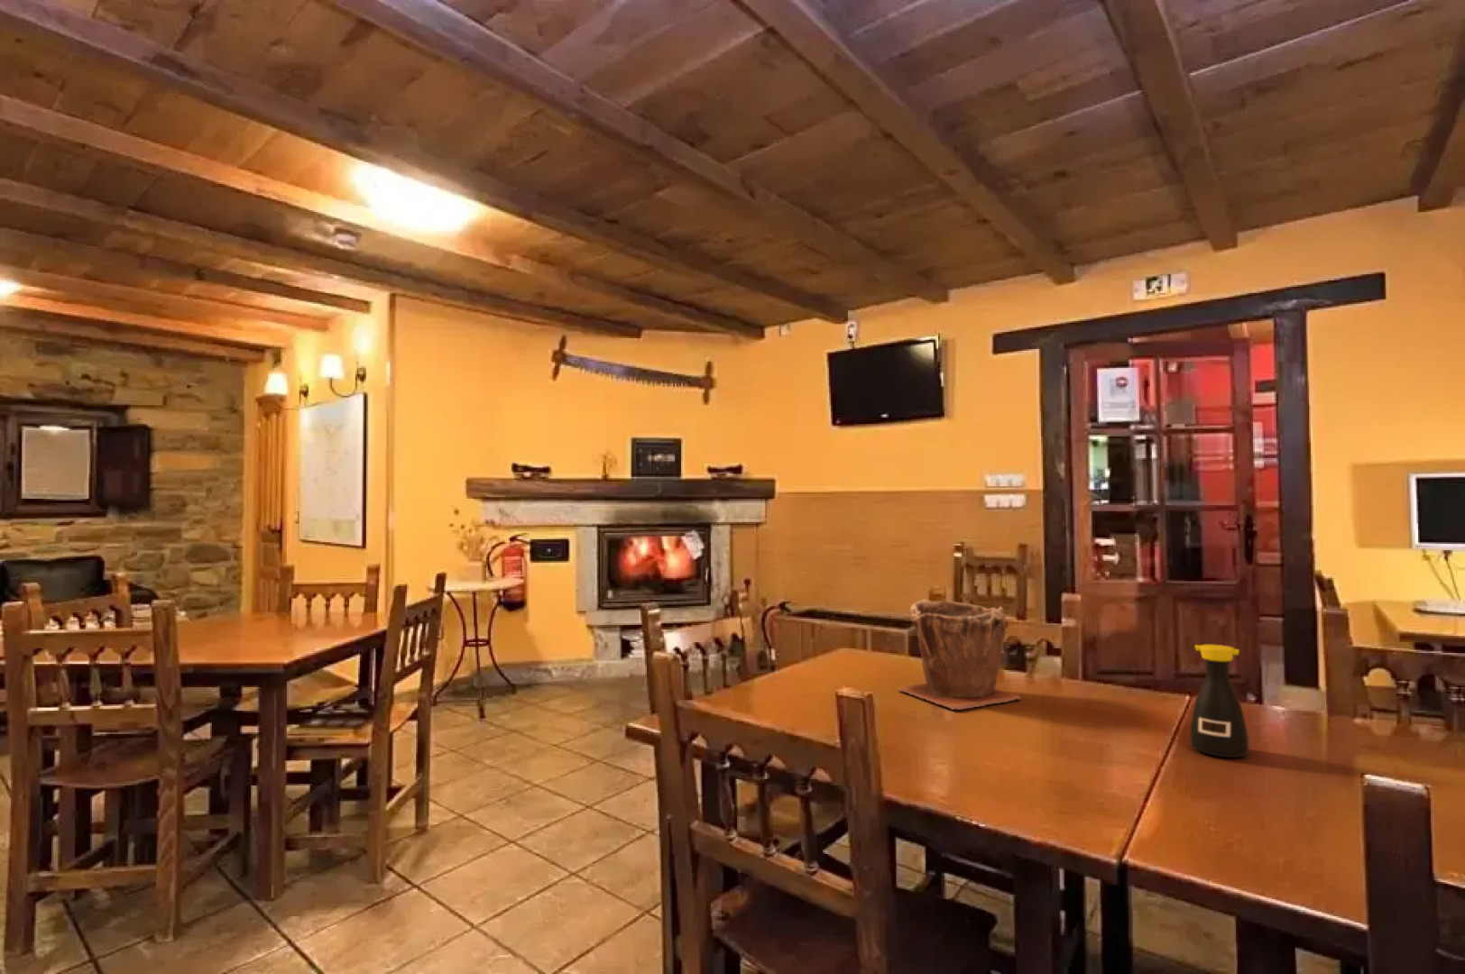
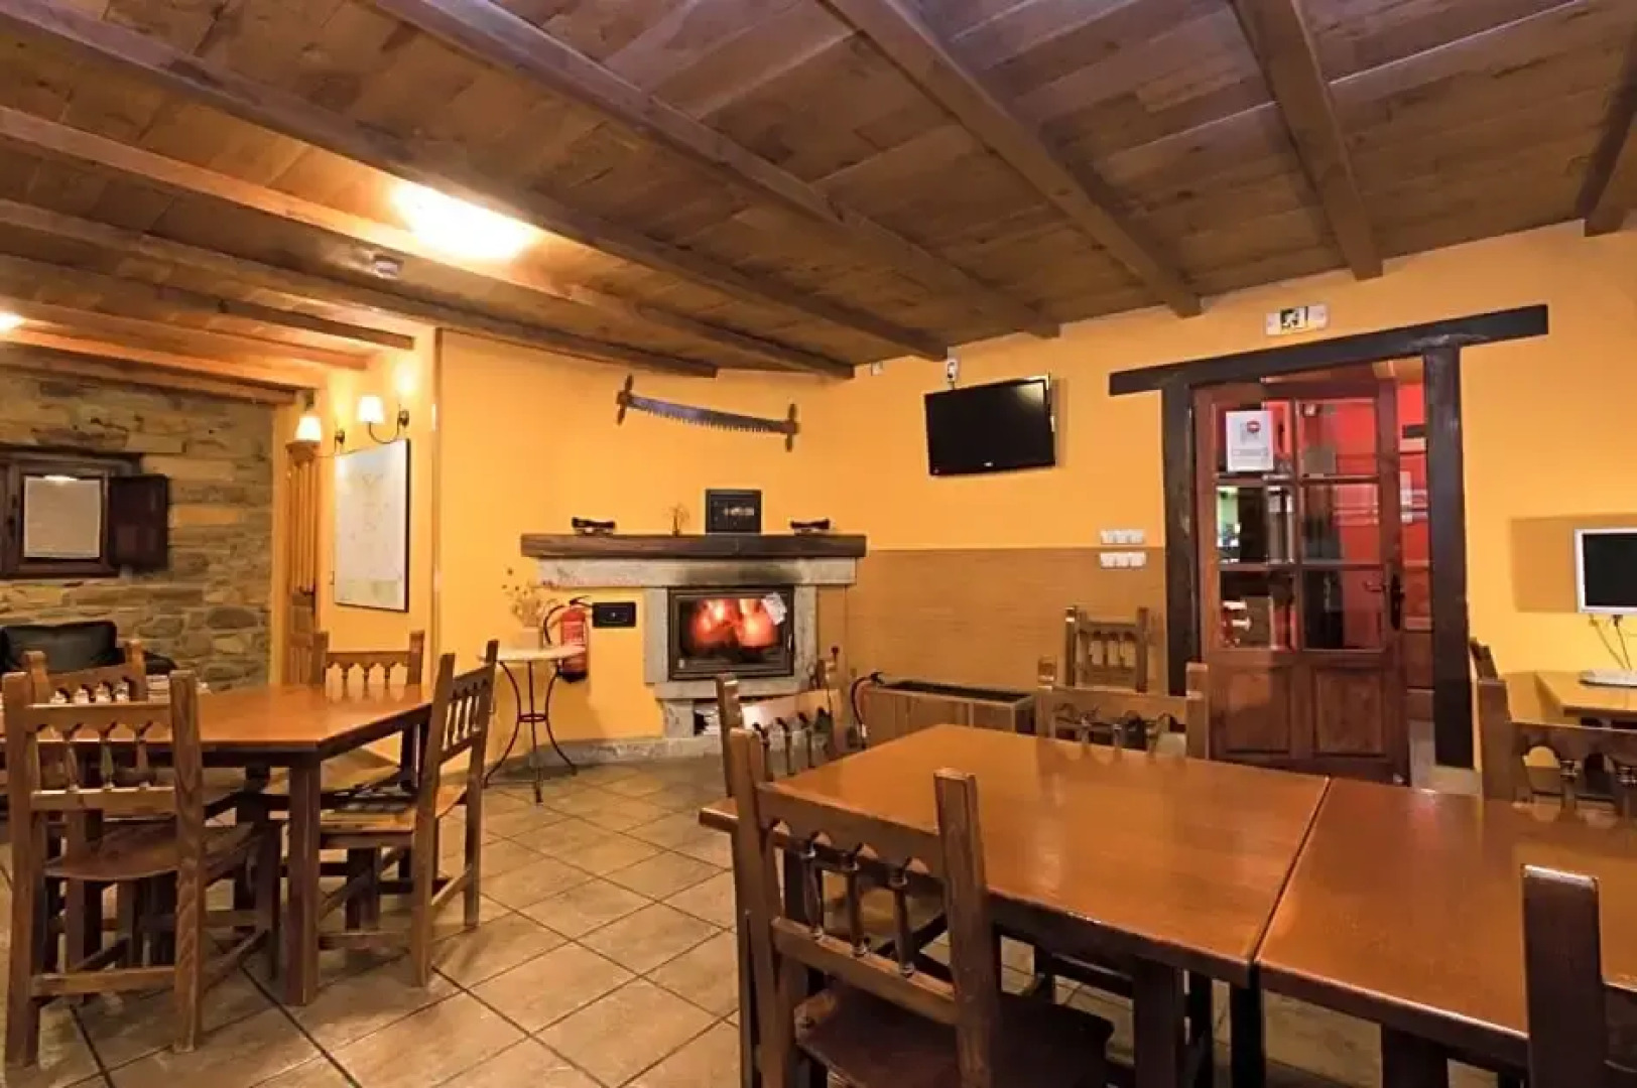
- bottle (1218, 698)
- plant pot (956, 649)
